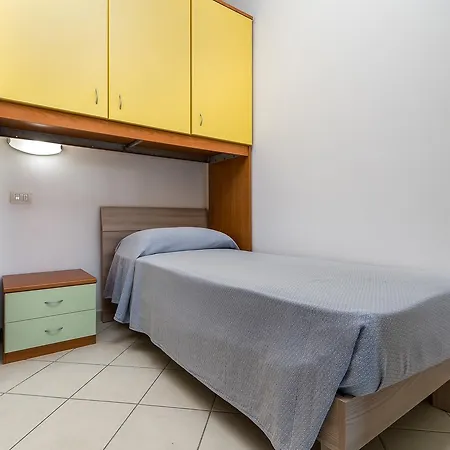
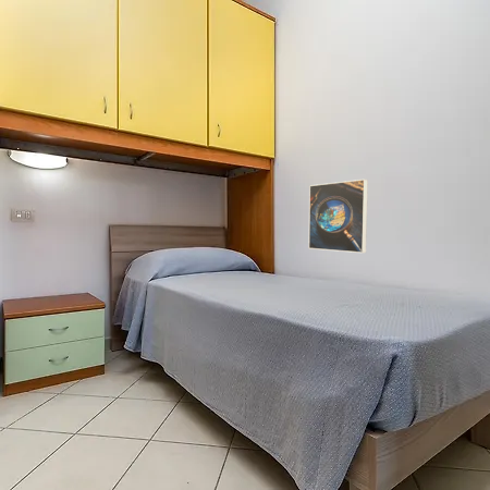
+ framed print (335, 217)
